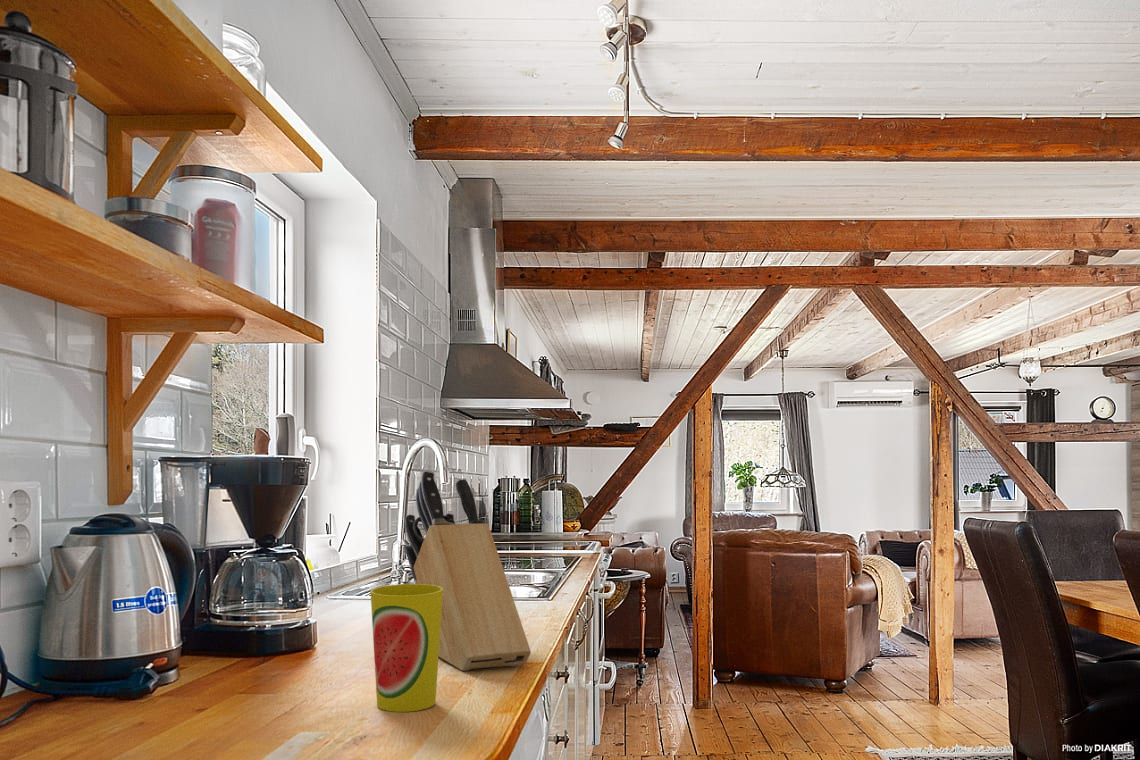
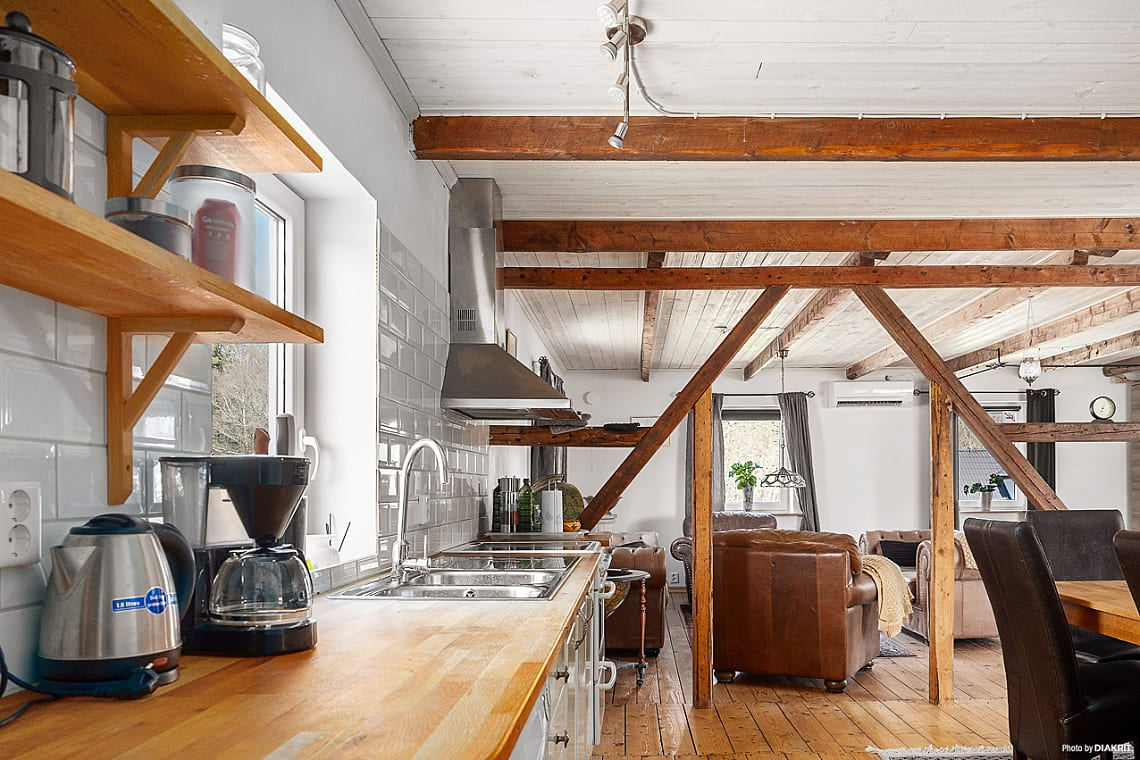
- cup (406, 646)
- knife block (460, 561)
